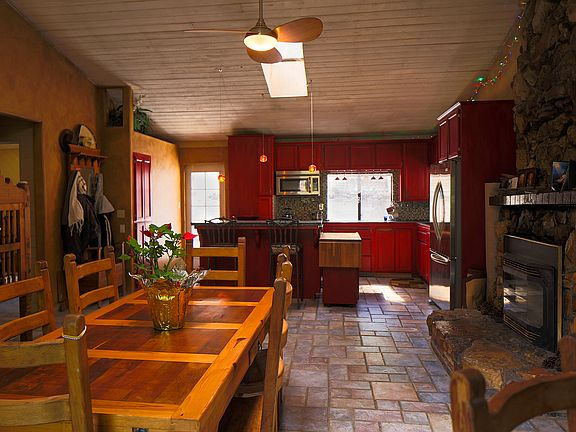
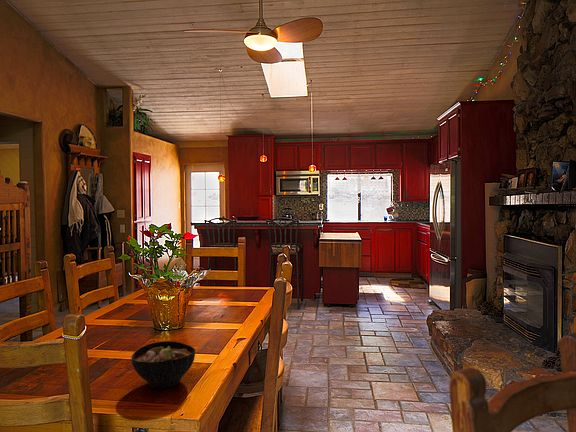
+ bowl (164, 364)
